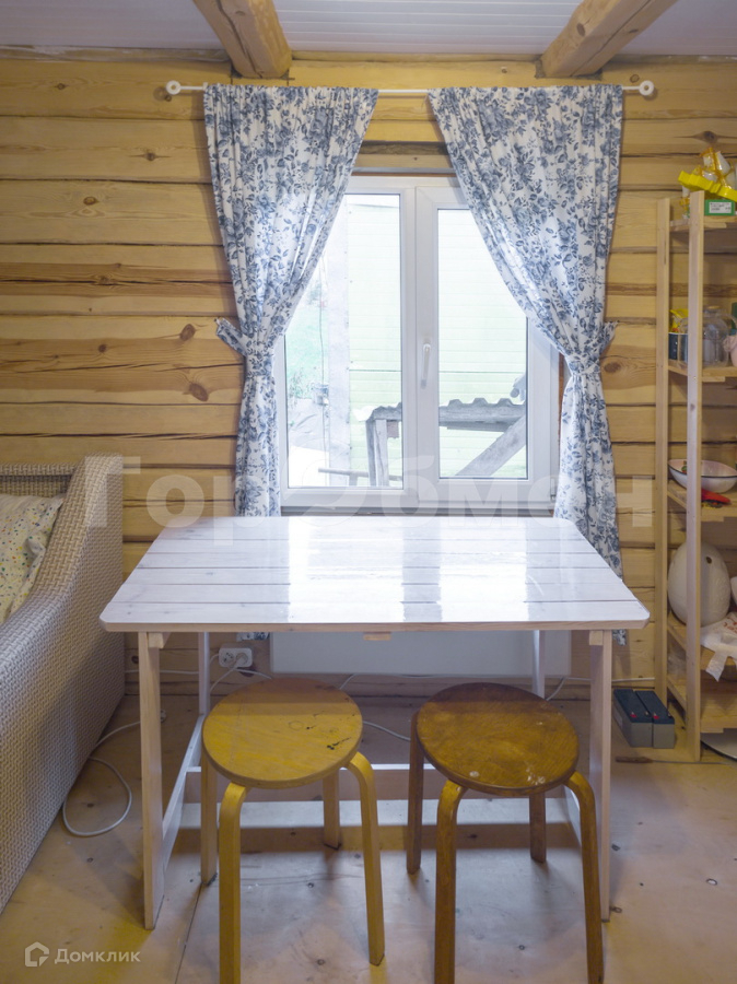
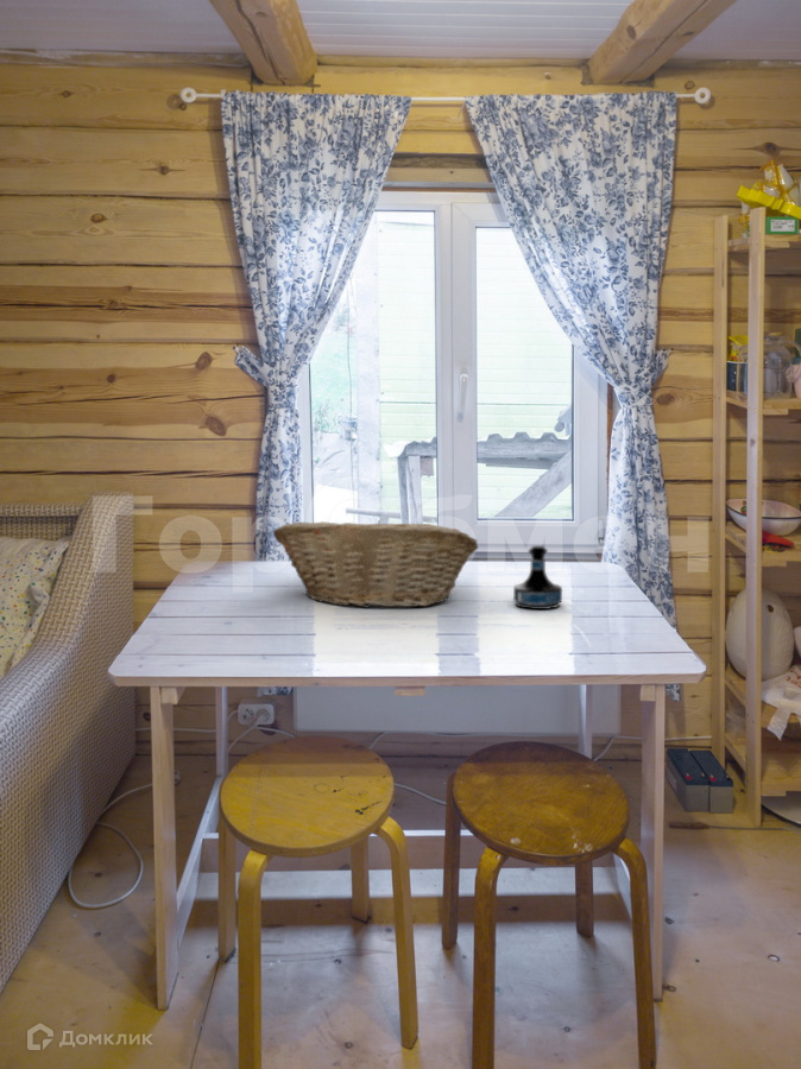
+ tequila bottle (537, 575)
+ fruit basket (374, 556)
